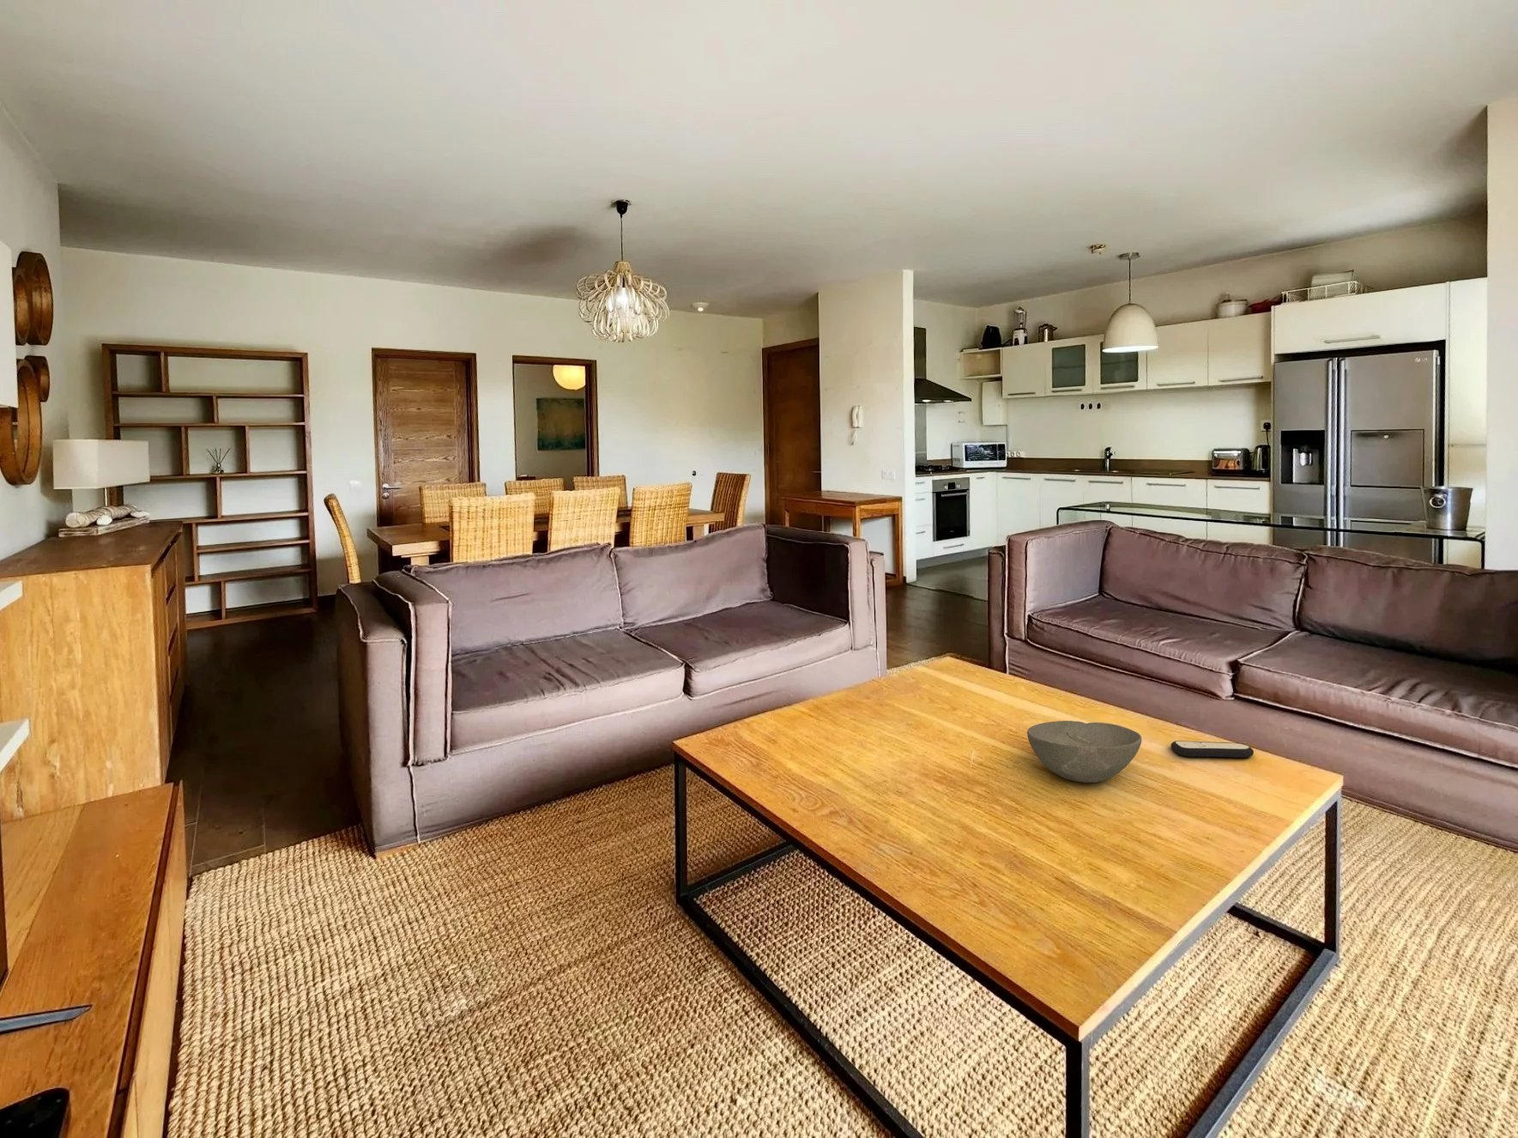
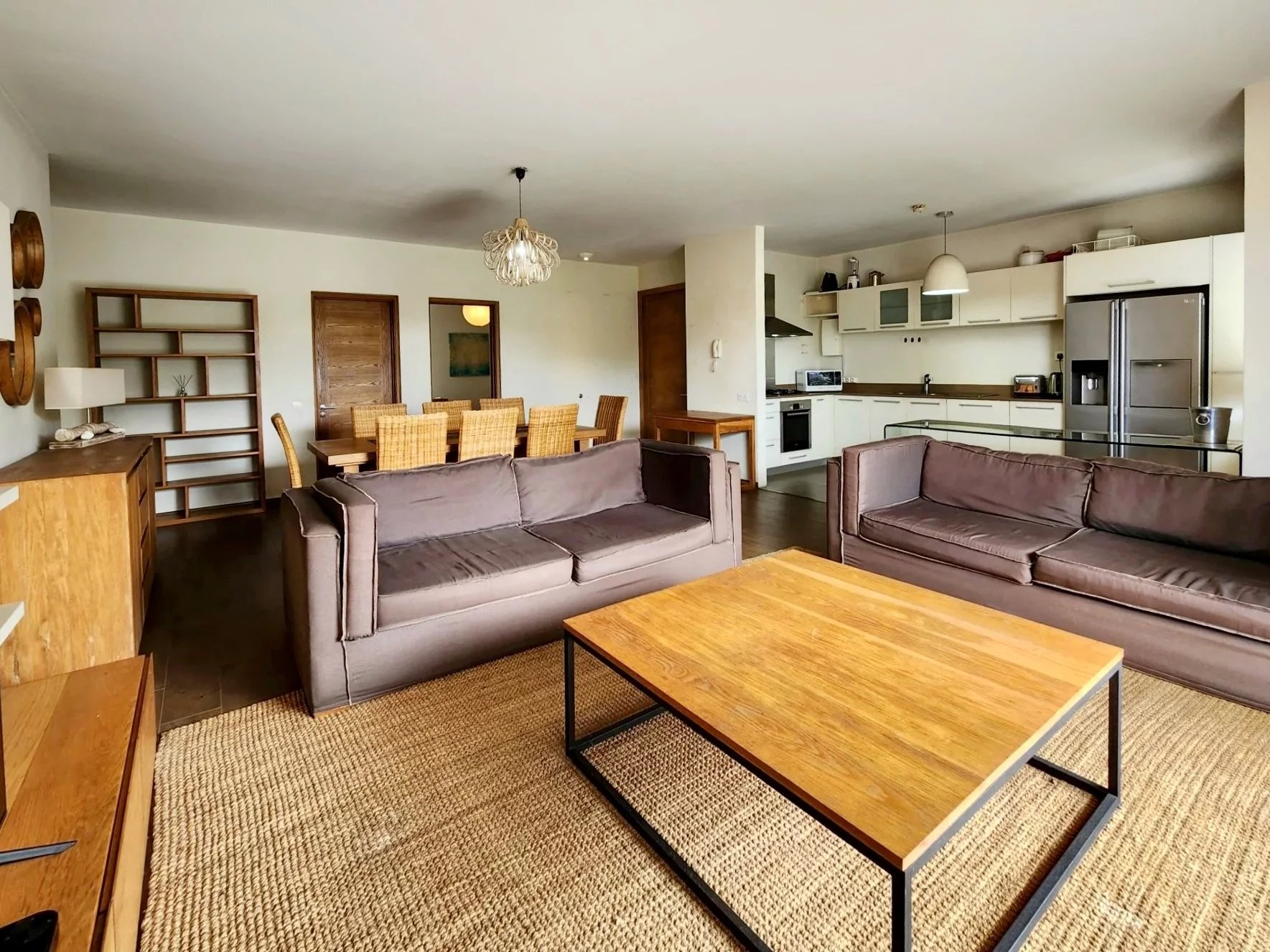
- remote control (1212, 748)
- bowl (1082, 753)
